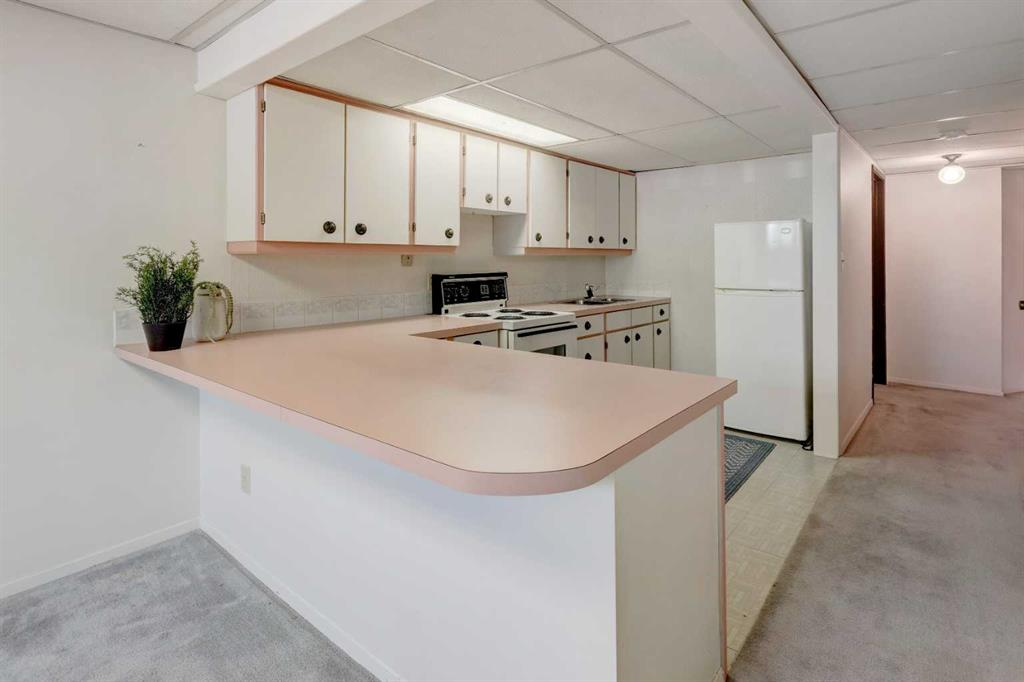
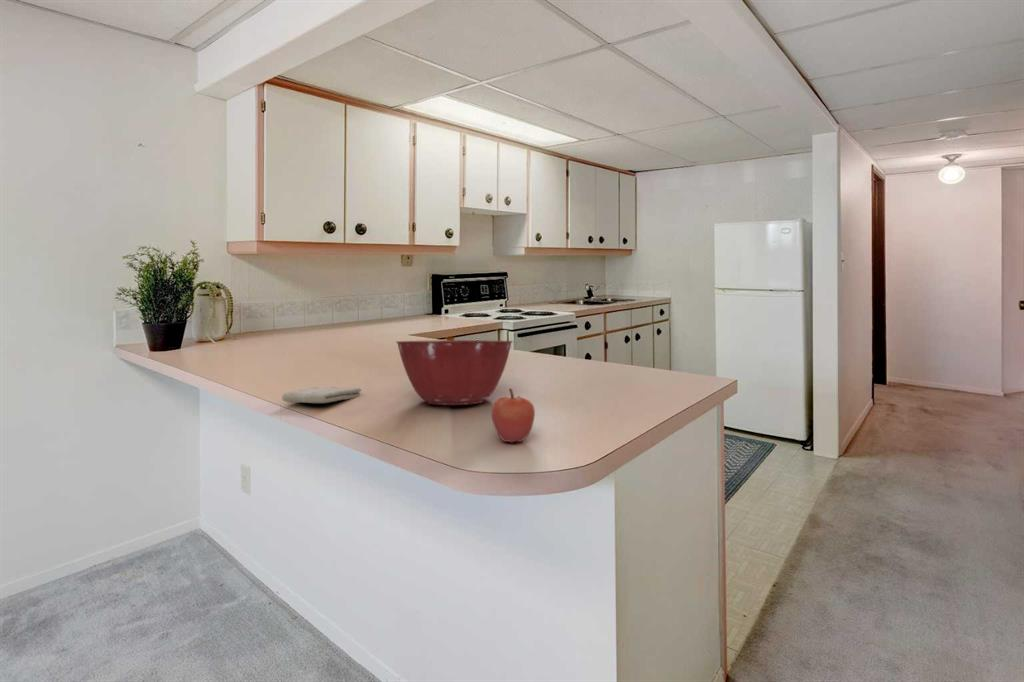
+ mixing bowl (455, 371)
+ washcloth (324, 394)
+ apple (513, 415)
